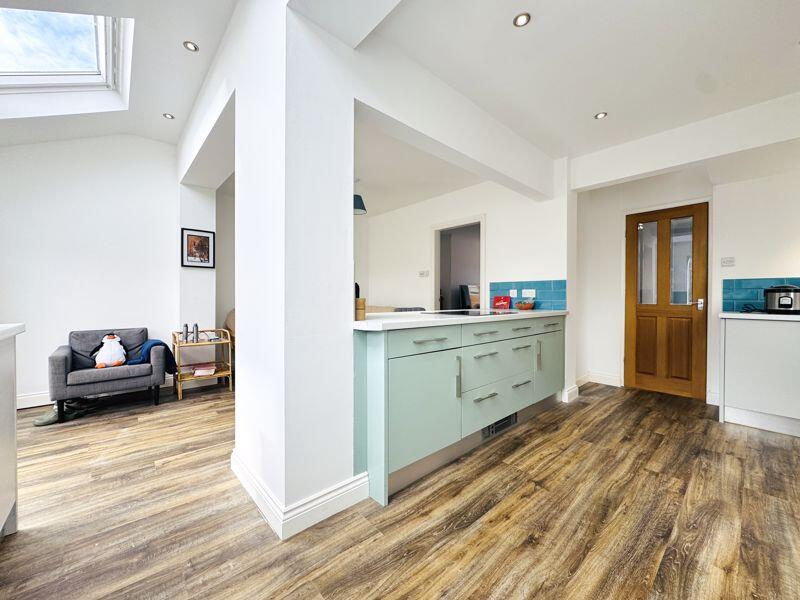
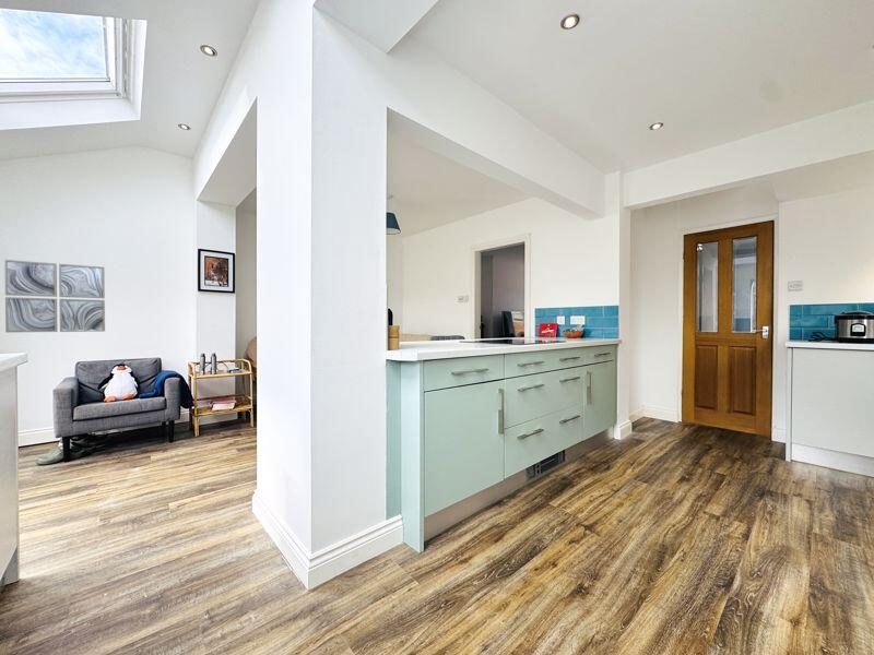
+ wall art (59, 296)
